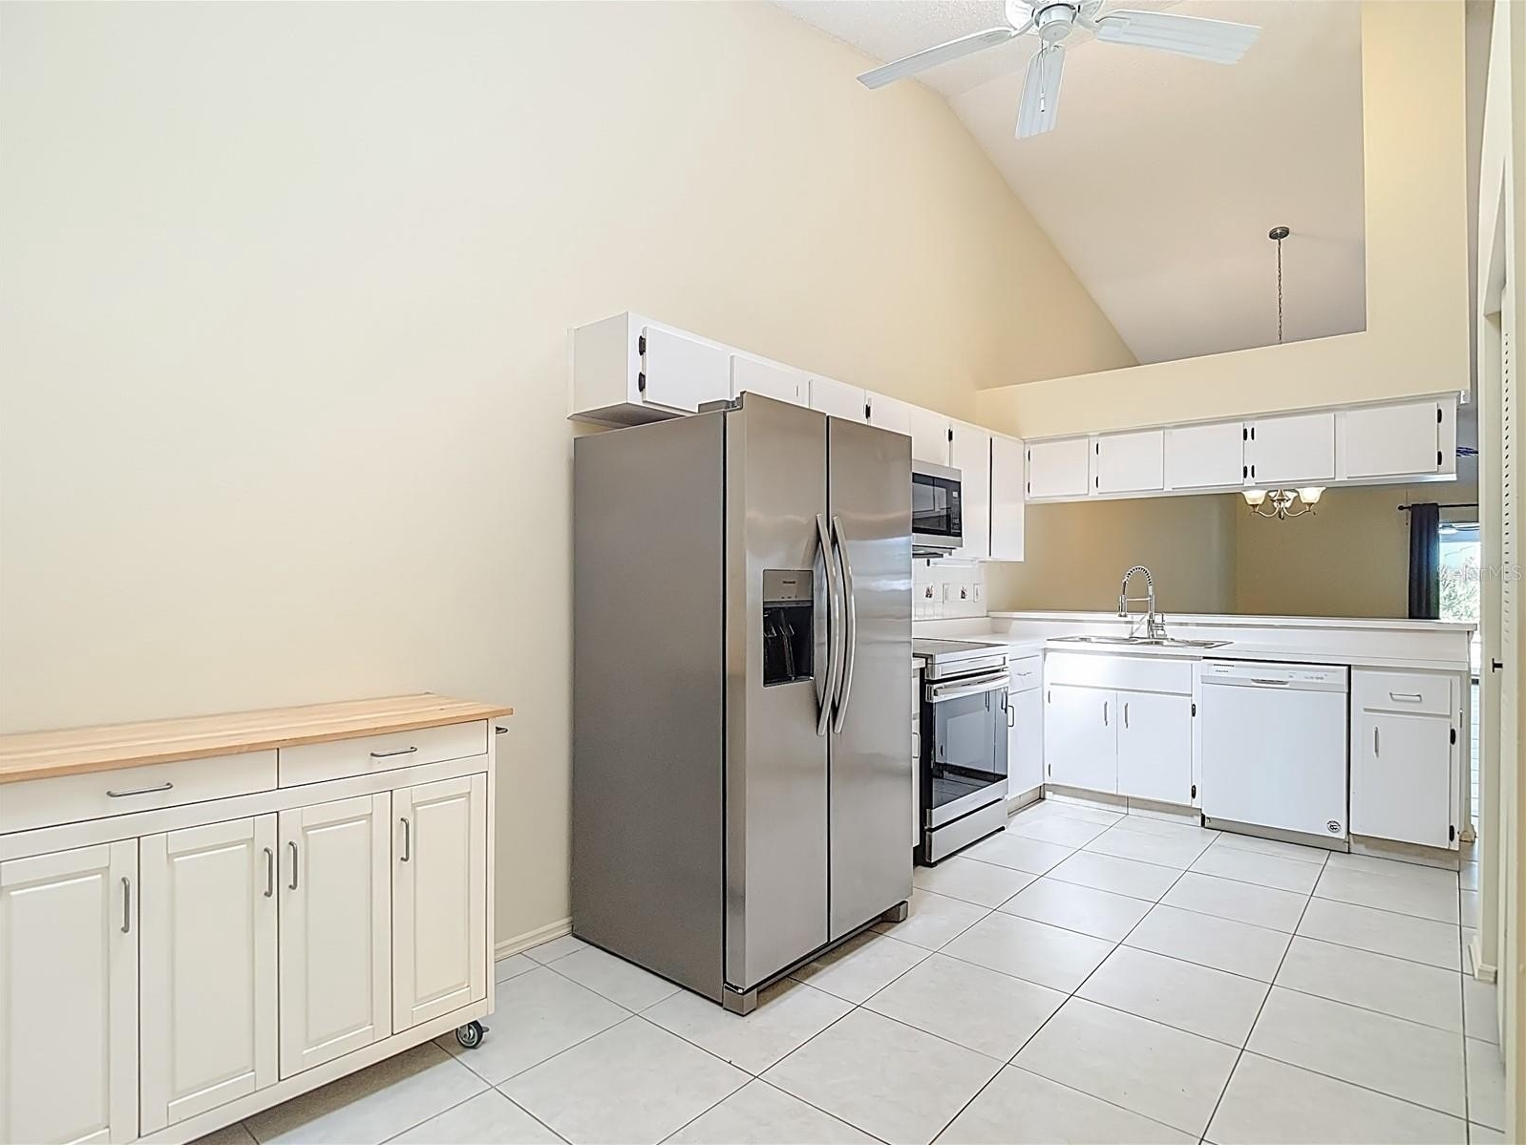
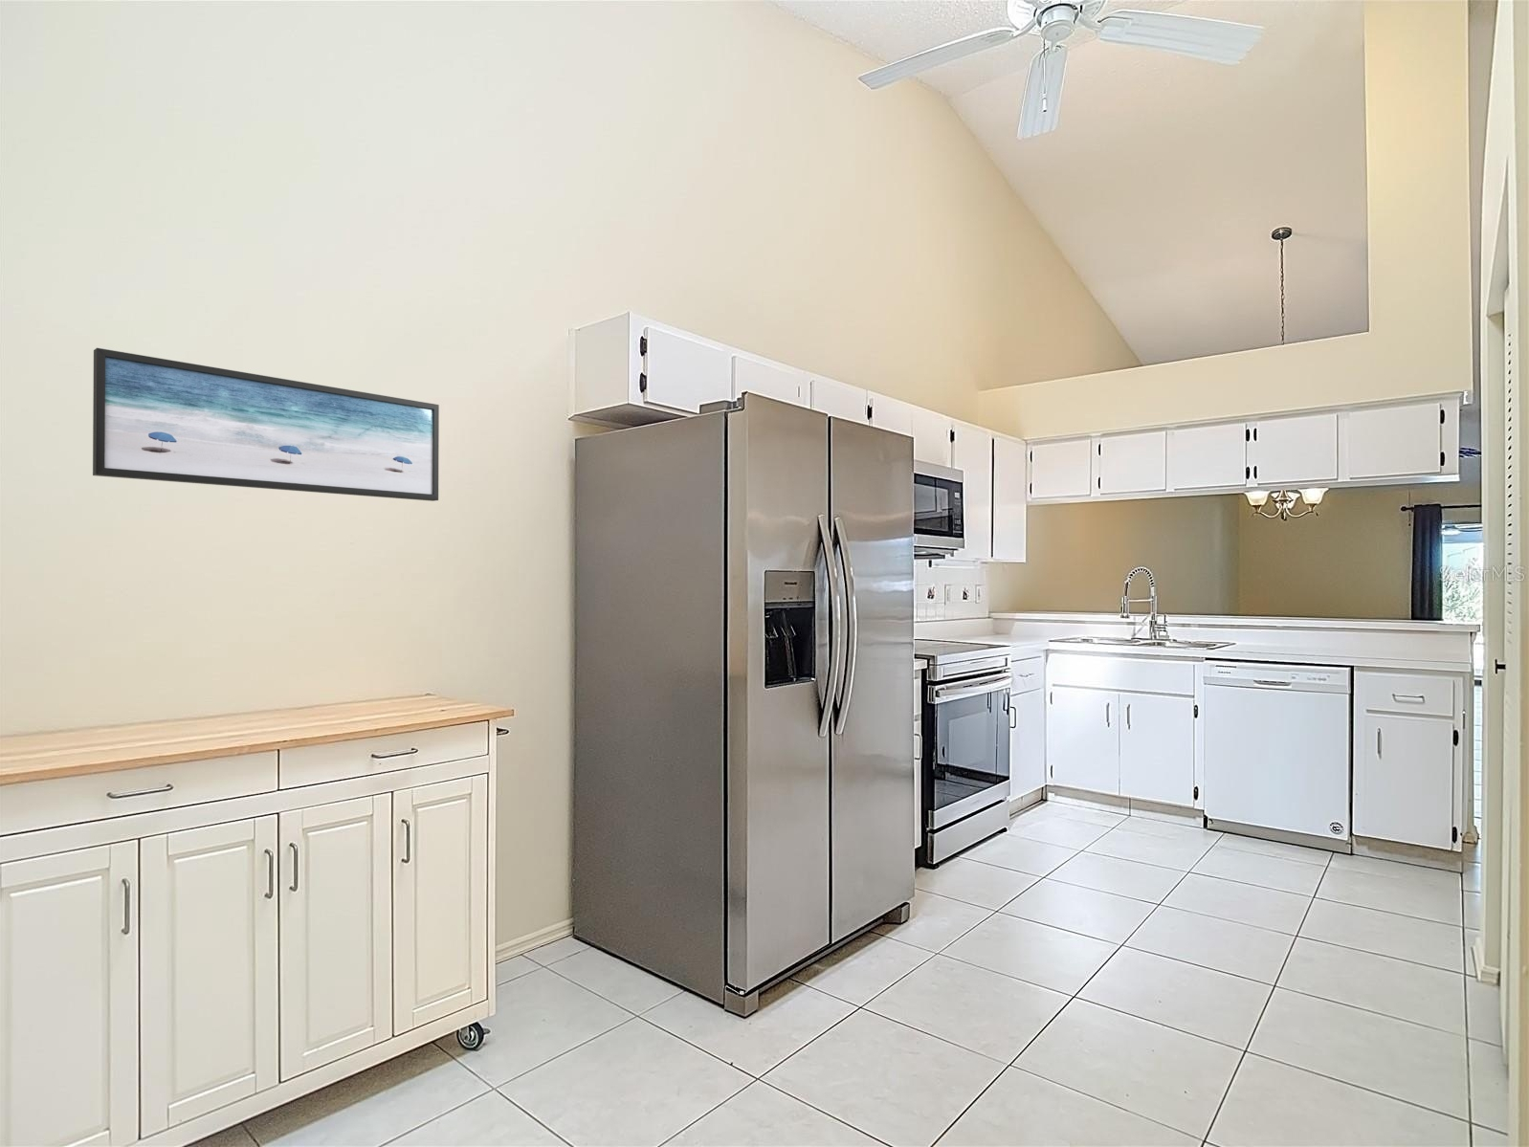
+ wall art (289, 435)
